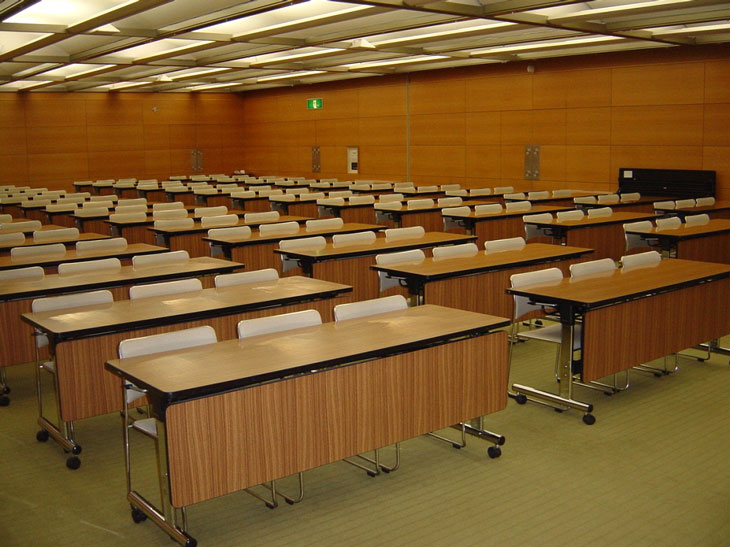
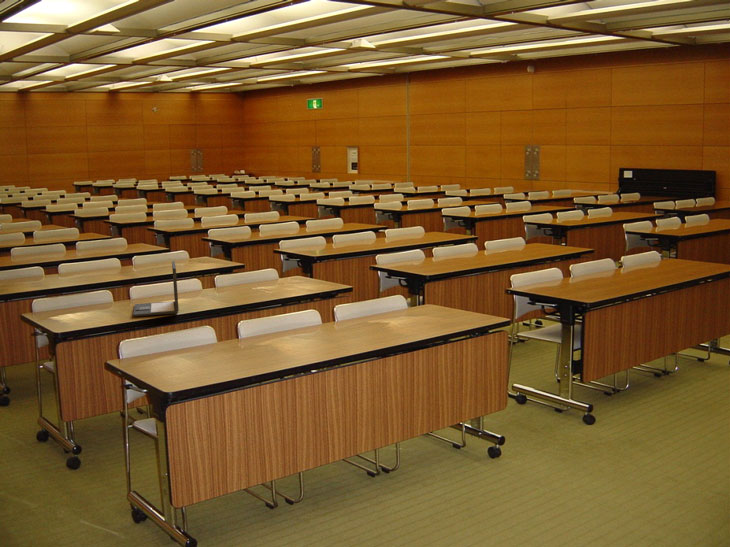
+ laptop (158, 302)
